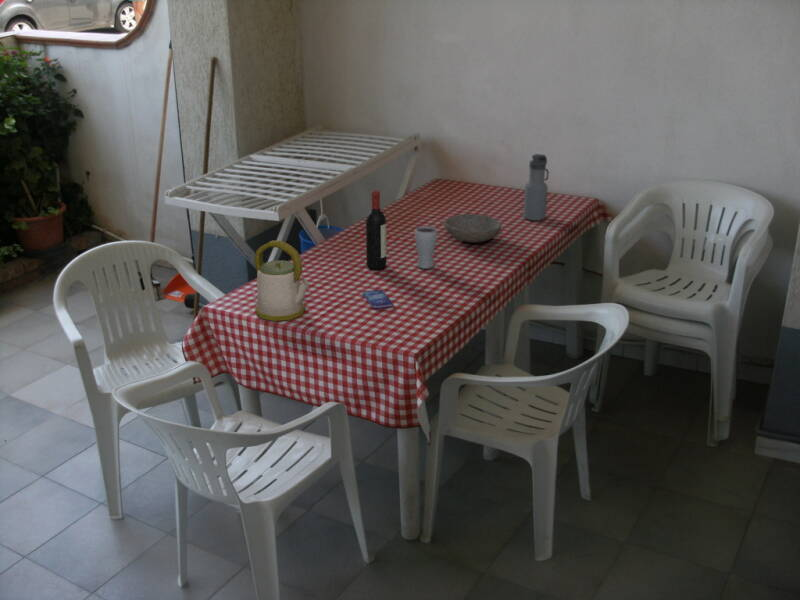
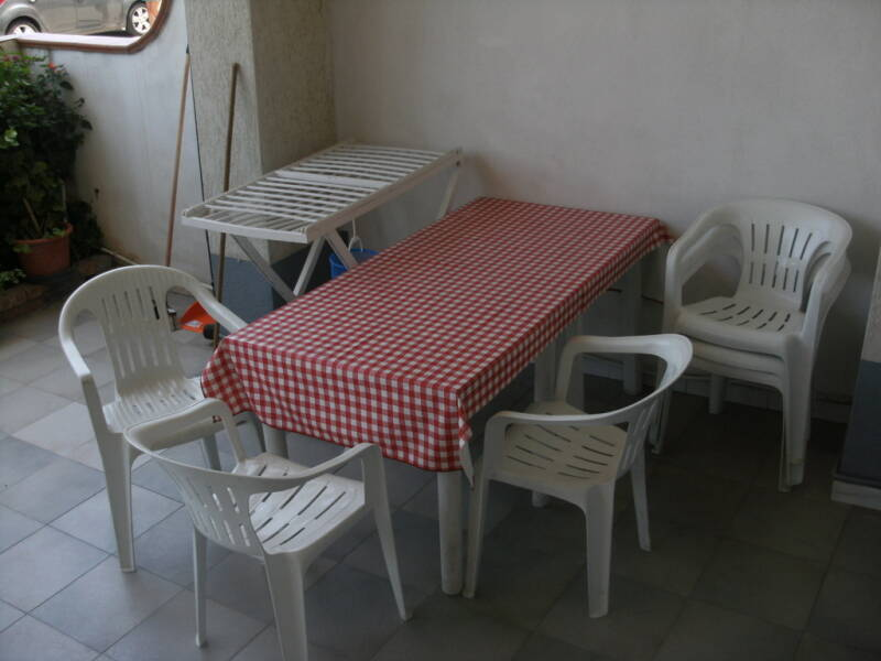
- kettle (282, 277)
- drinking glass (425, 248)
- water bottle (536, 186)
- smartphone (377, 298)
- wine bottle (376, 229)
- bowl (472, 231)
